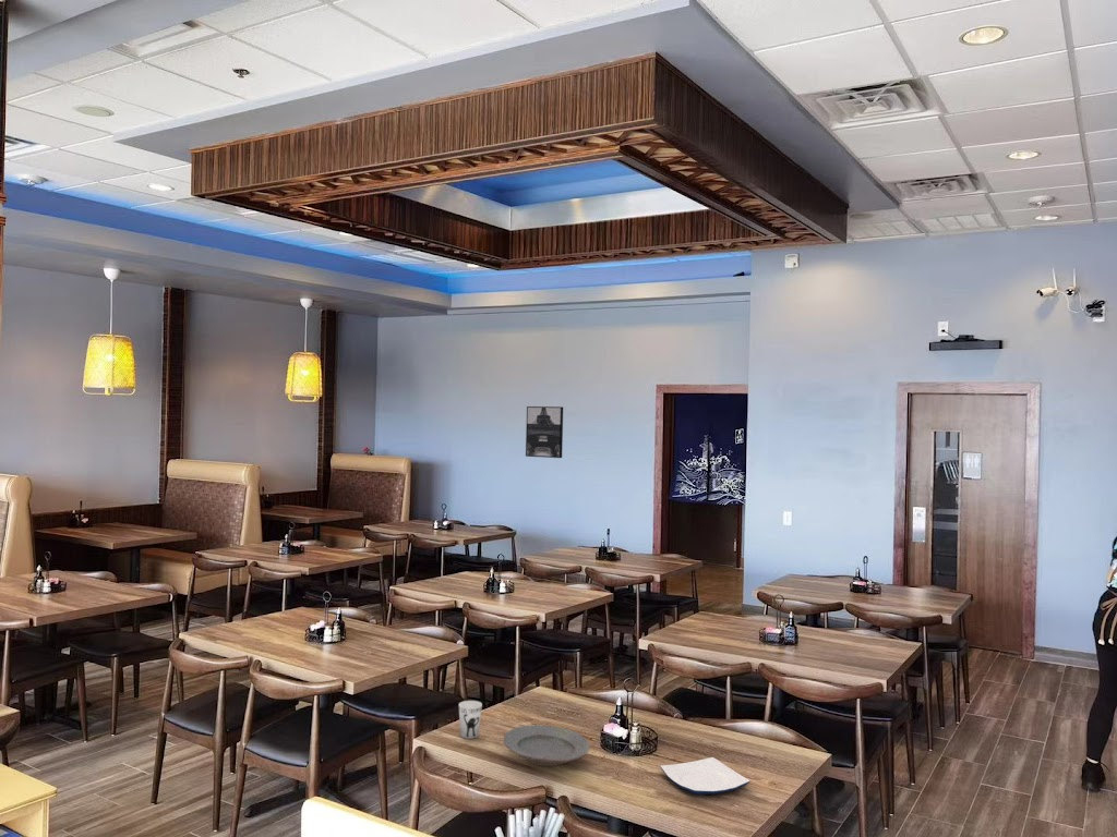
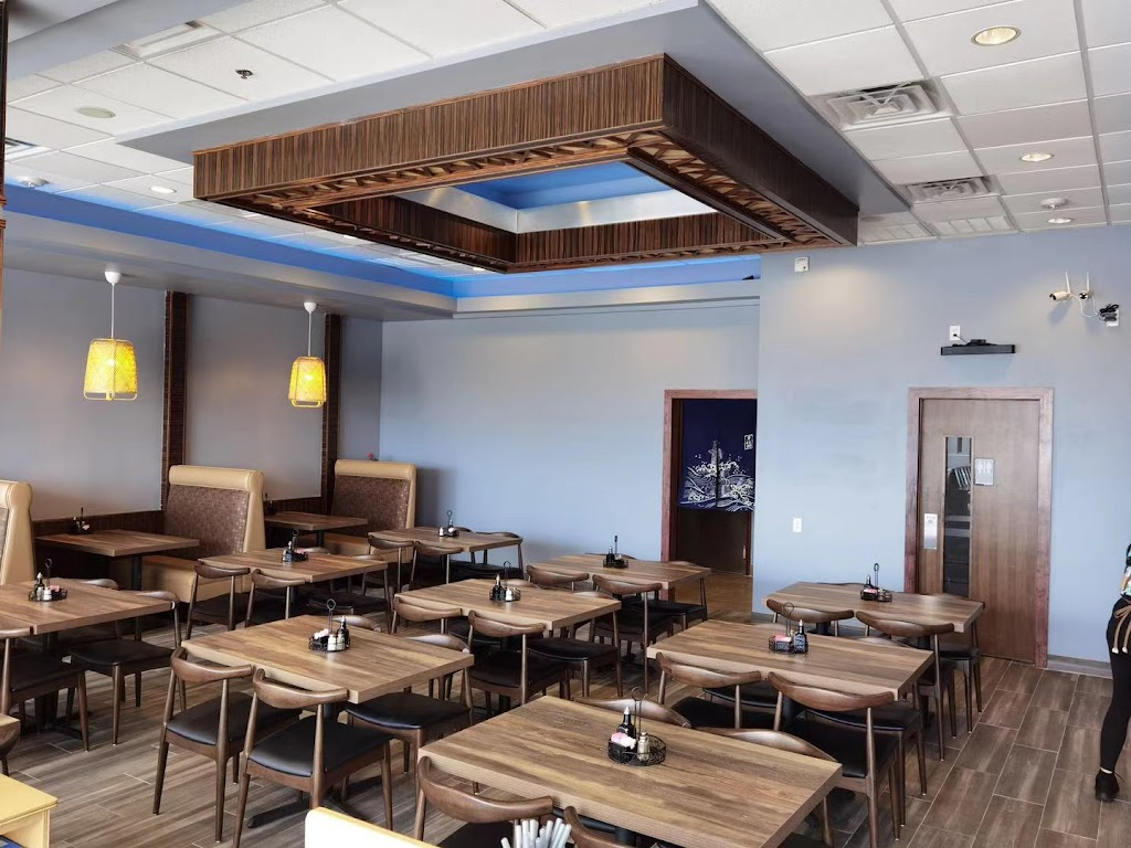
- wall art (543, 432)
- plate (704, 777)
- plate (545, 749)
- cup (469, 719)
